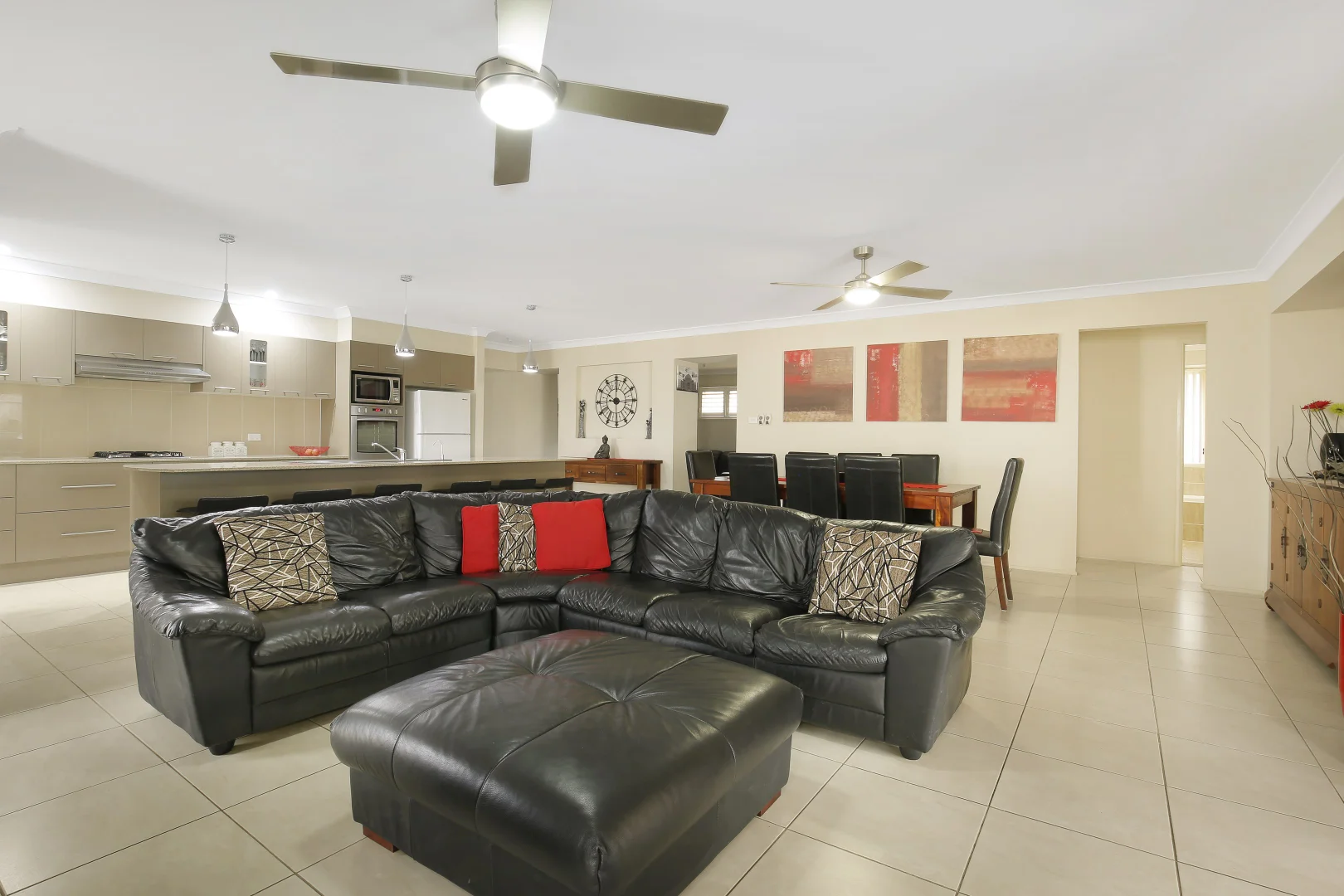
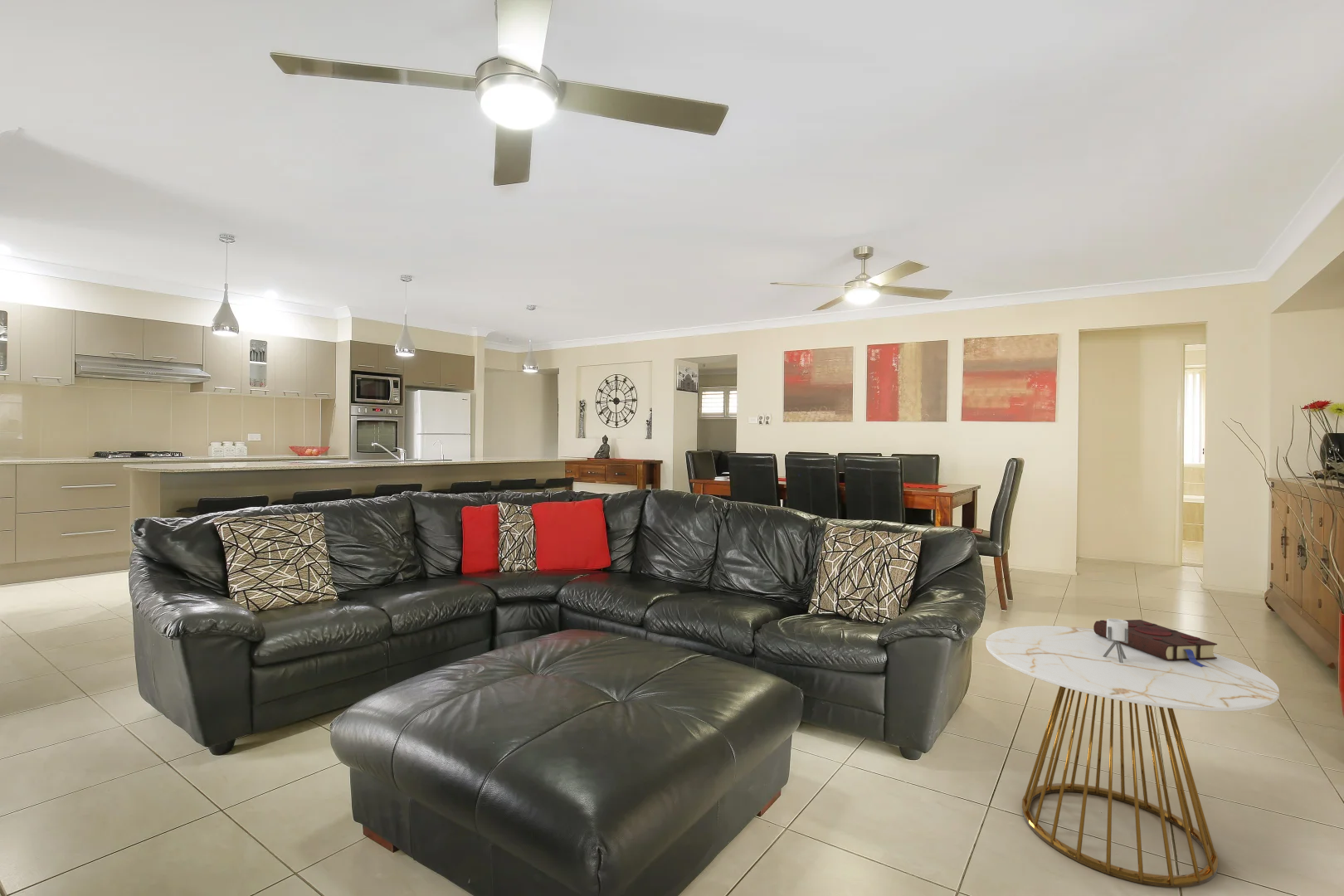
+ side table (1113, 727)
+ book (1159, 640)
